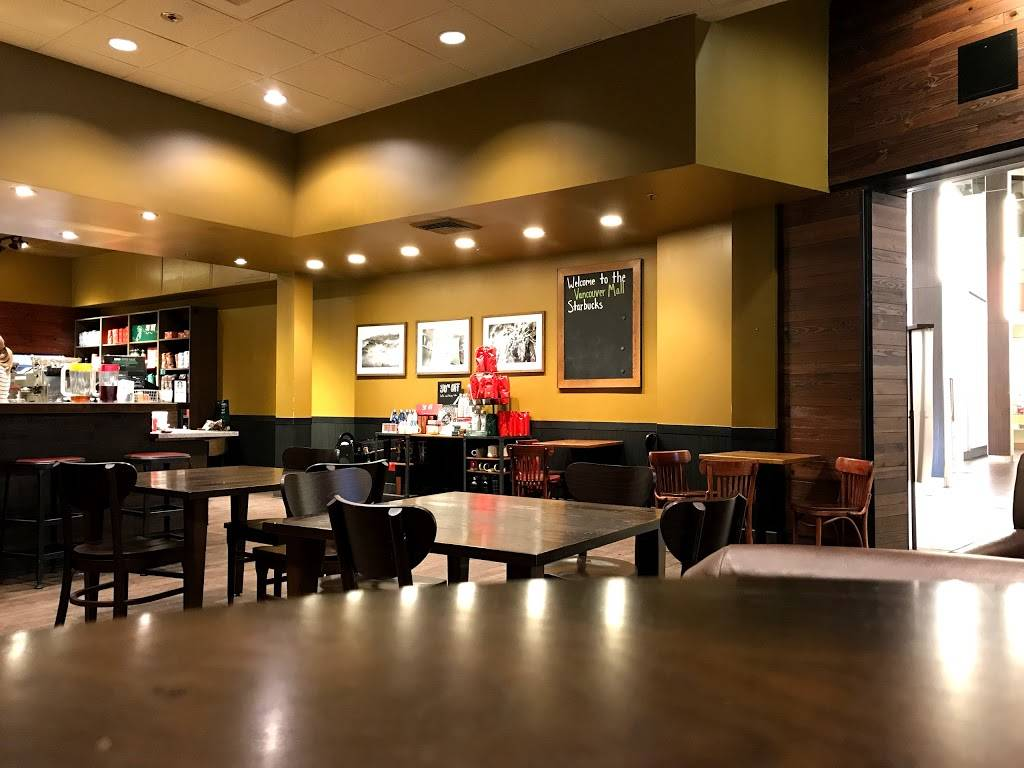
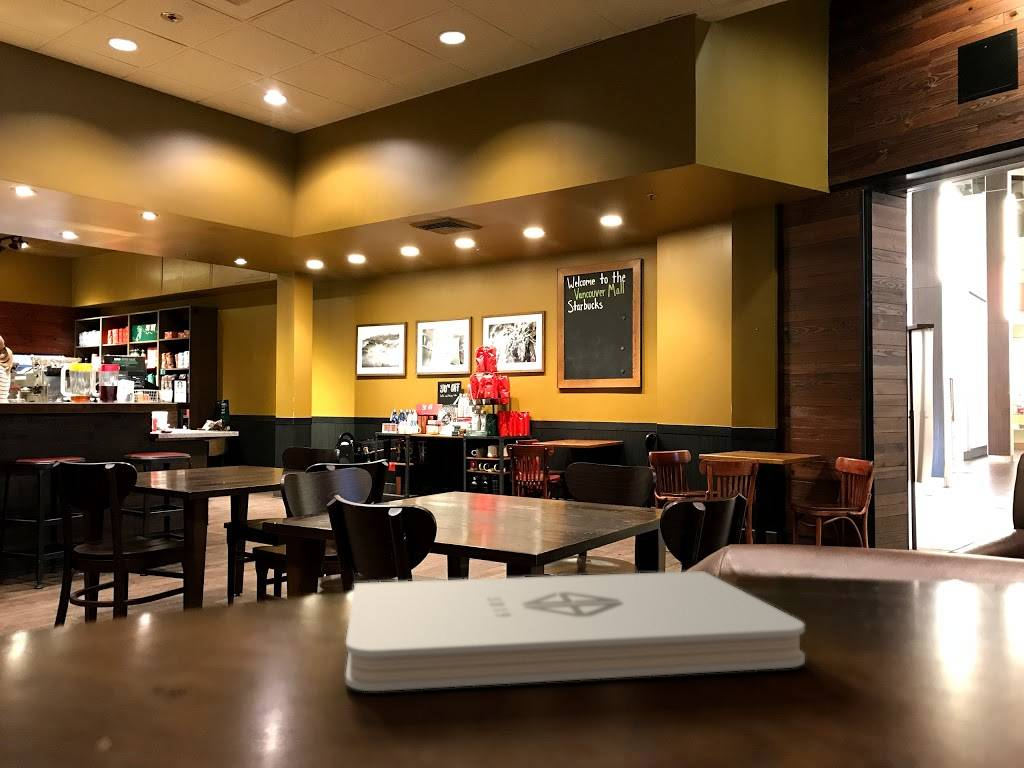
+ notepad (559, 620)
